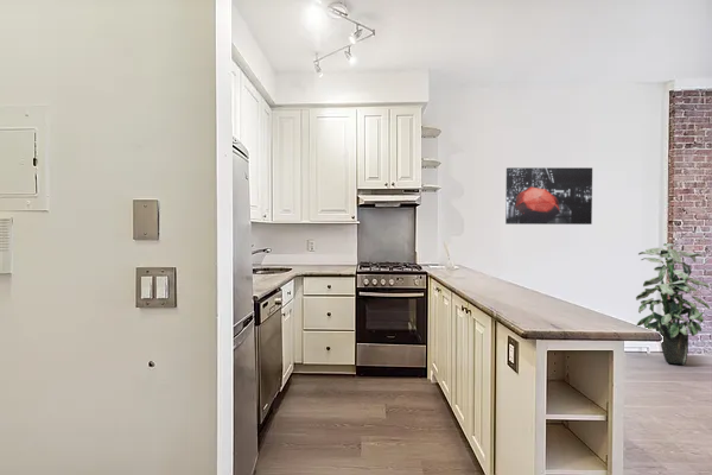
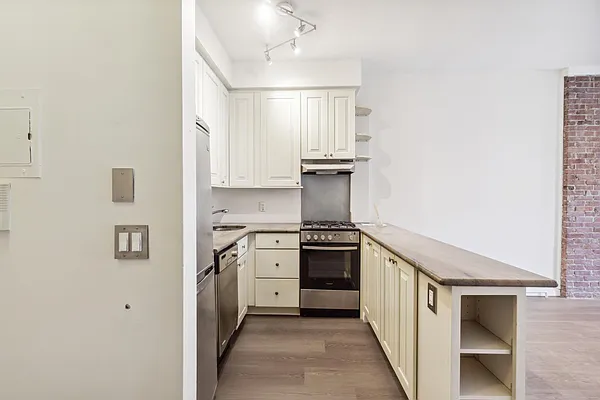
- indoor plant (669, 302)
- wall art (548, 196)
